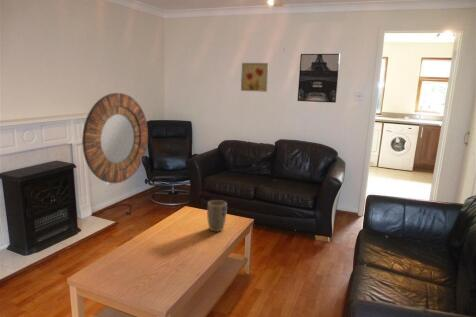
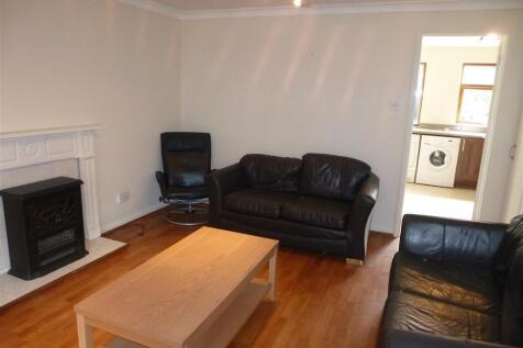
- home mirror (119, 138)
- wall art (254, 77)
- plant pot (216, 216)
- wall art (318, 78)
